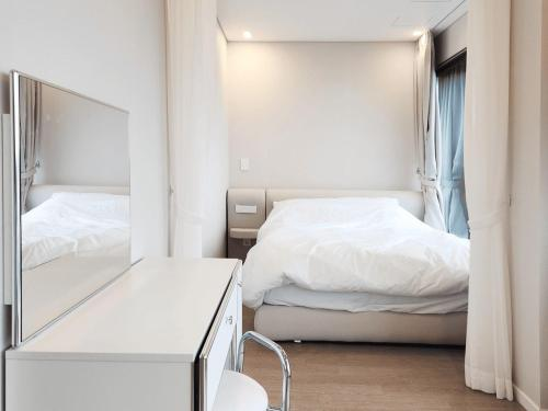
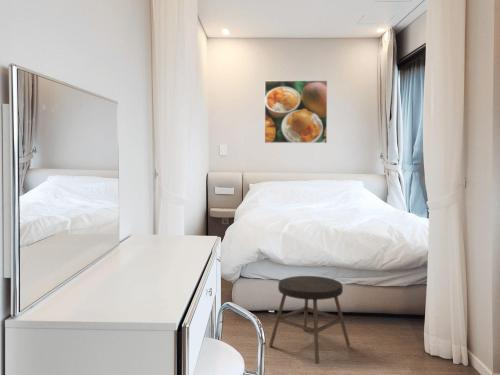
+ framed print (295, 111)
+ stool (307, 313)
